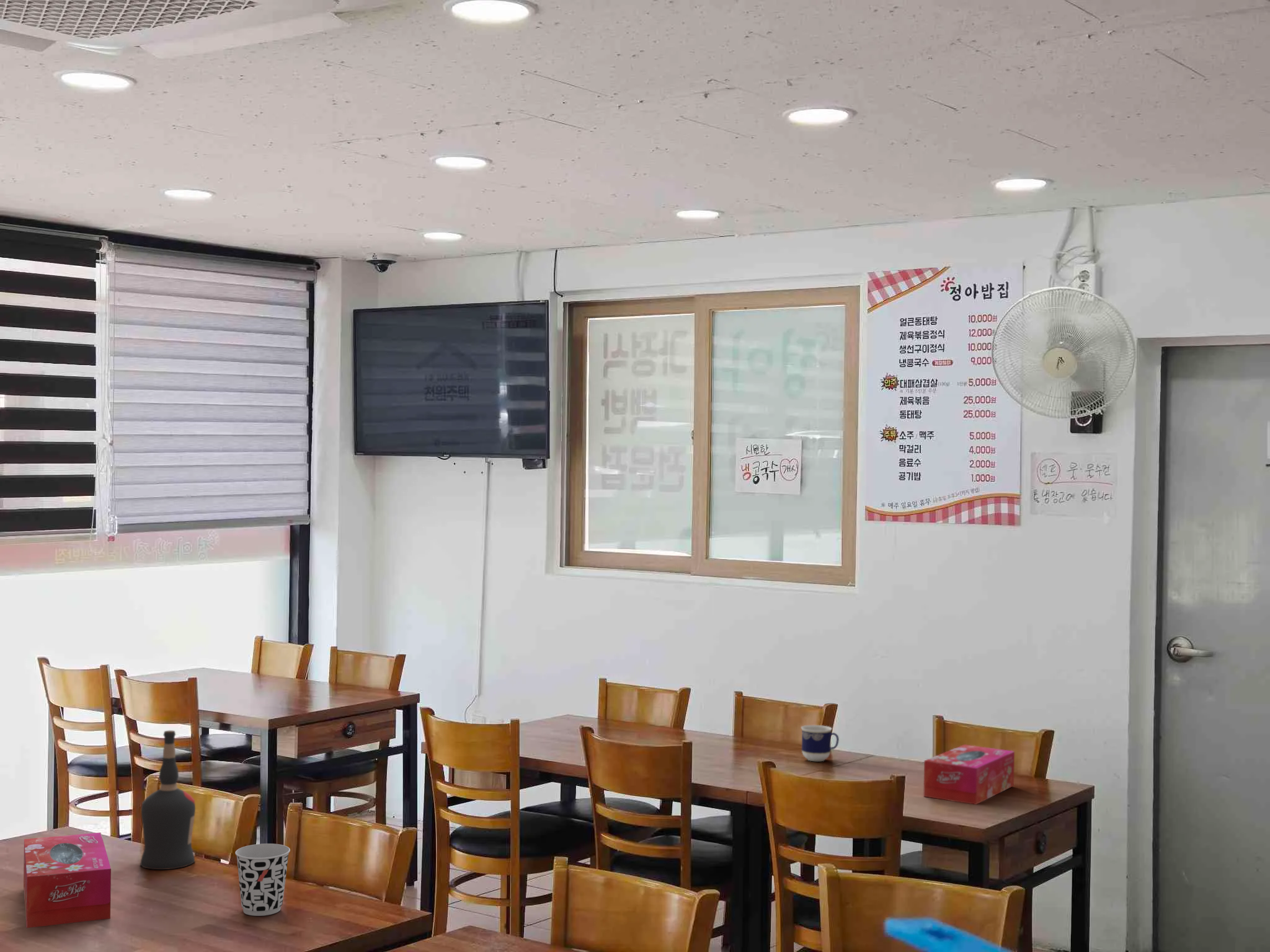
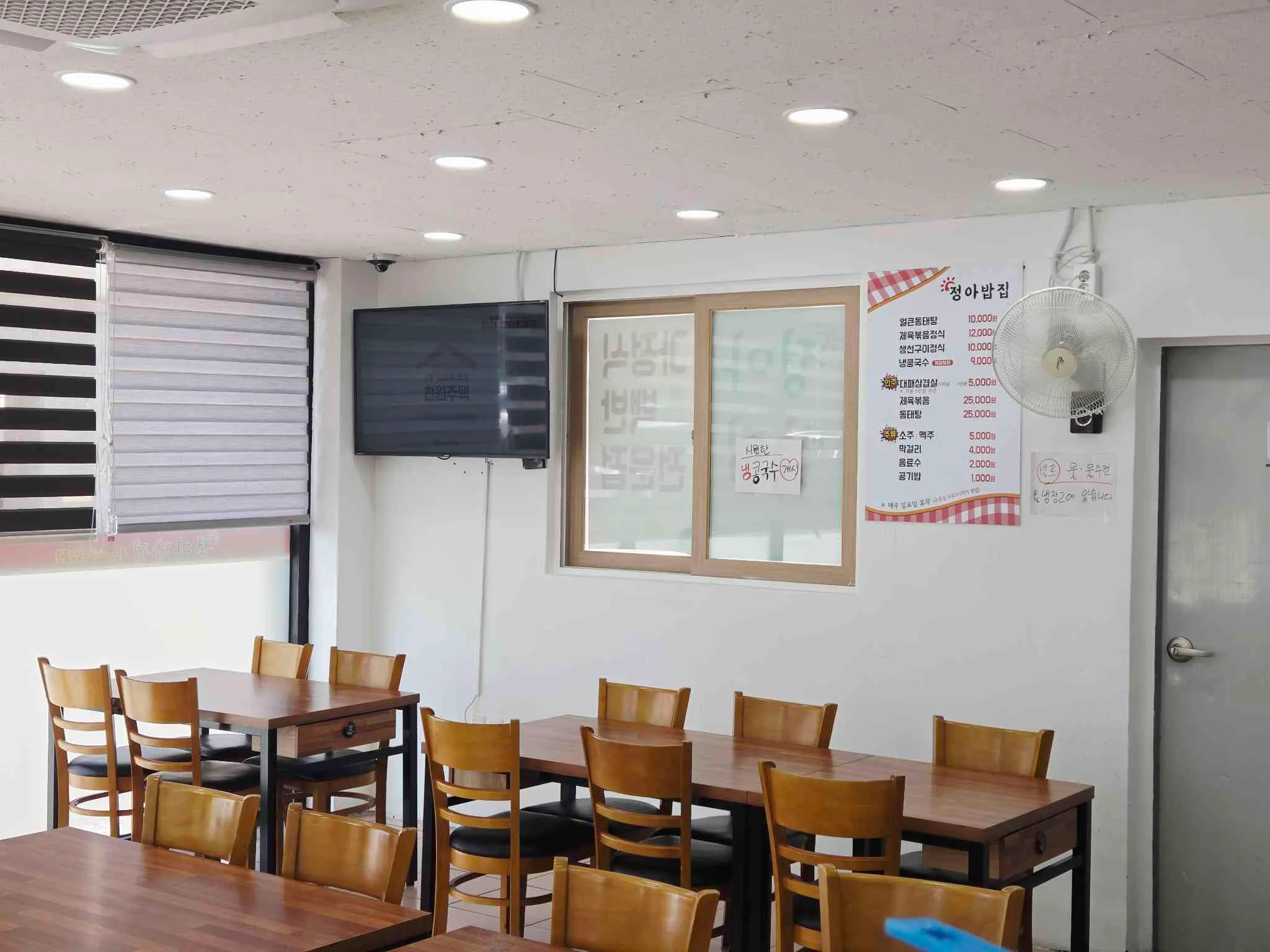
- cup (820, 744)
- tissue box (66, 878)
- liquor bottle (168, 796)
- cup (262, 880)
- tissue box (970, 773)
